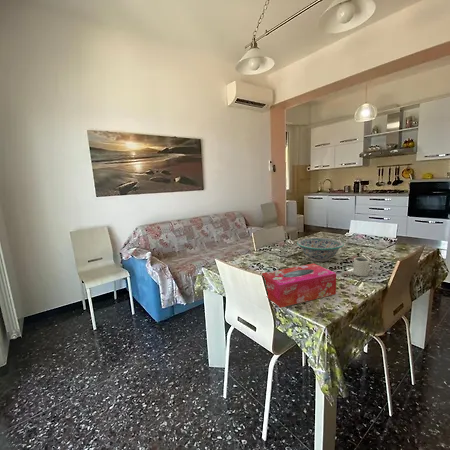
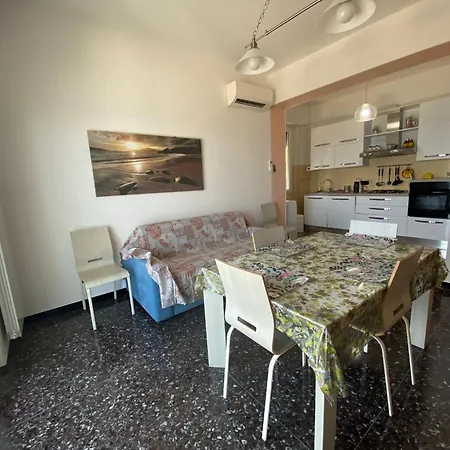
- tissue box (298, 283)
- cup (363, 267)
- decorative bowl (319, 250)
